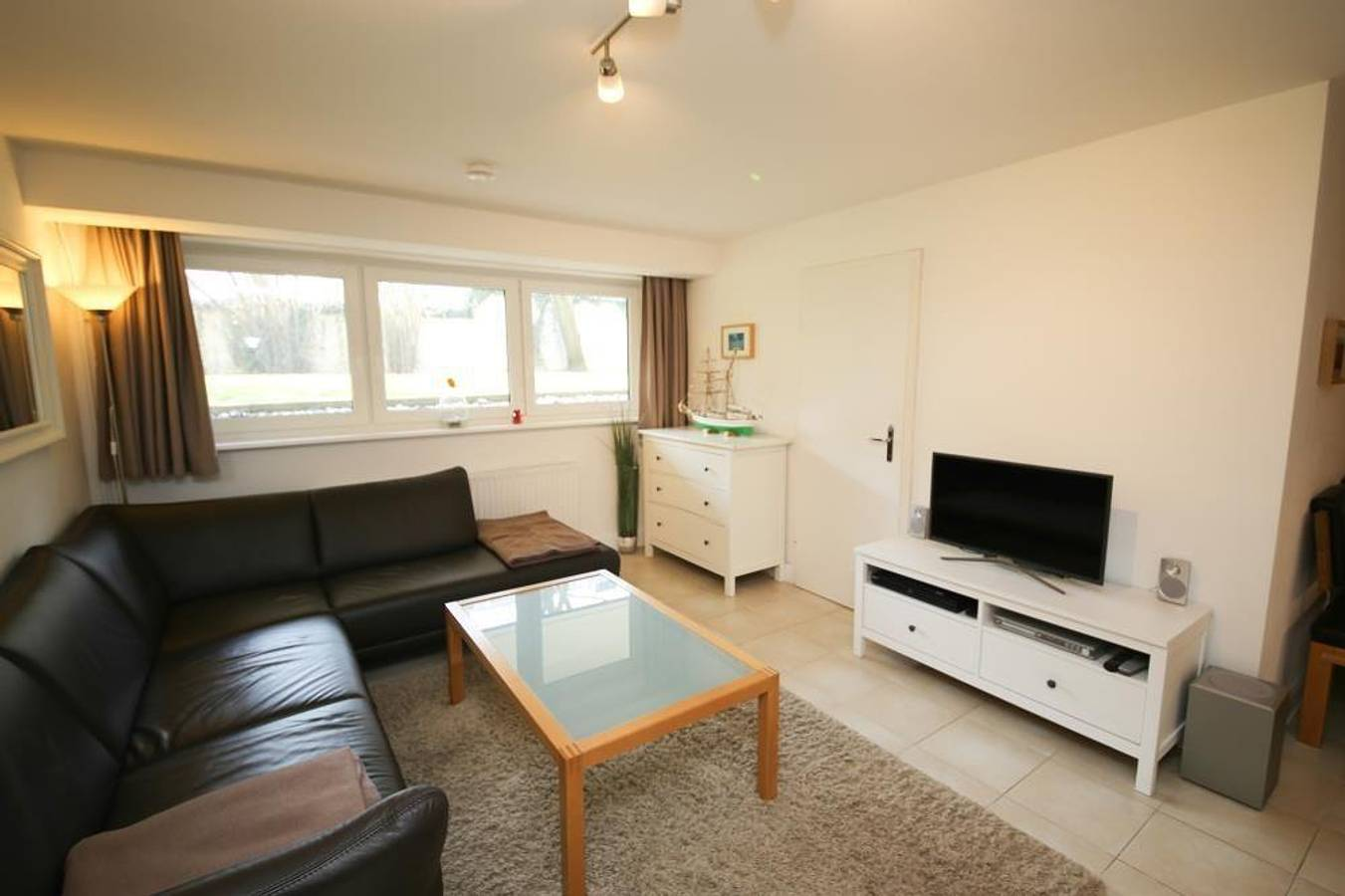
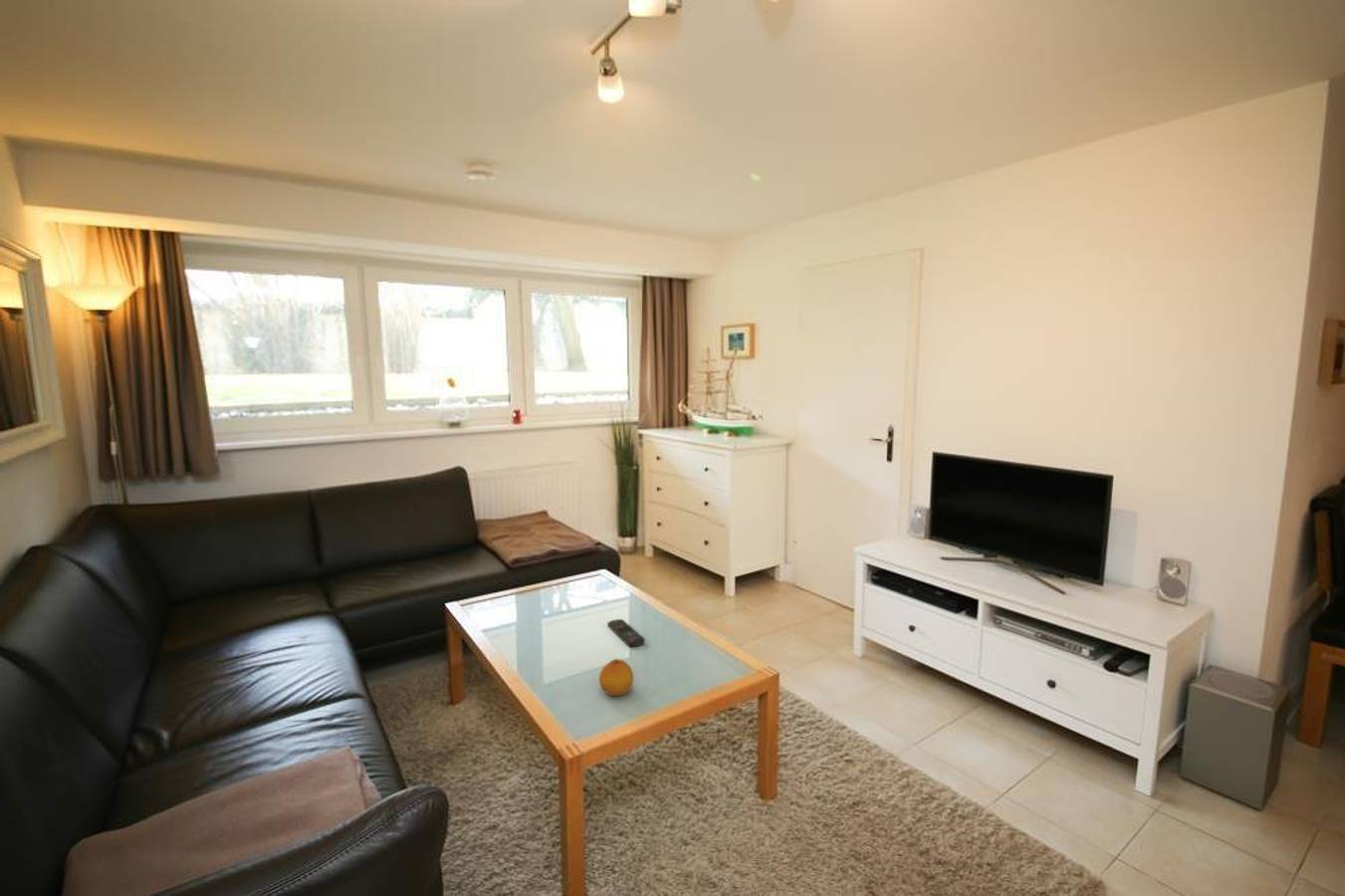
+ fruit (616, 675)
+ remote control (625, 631)
